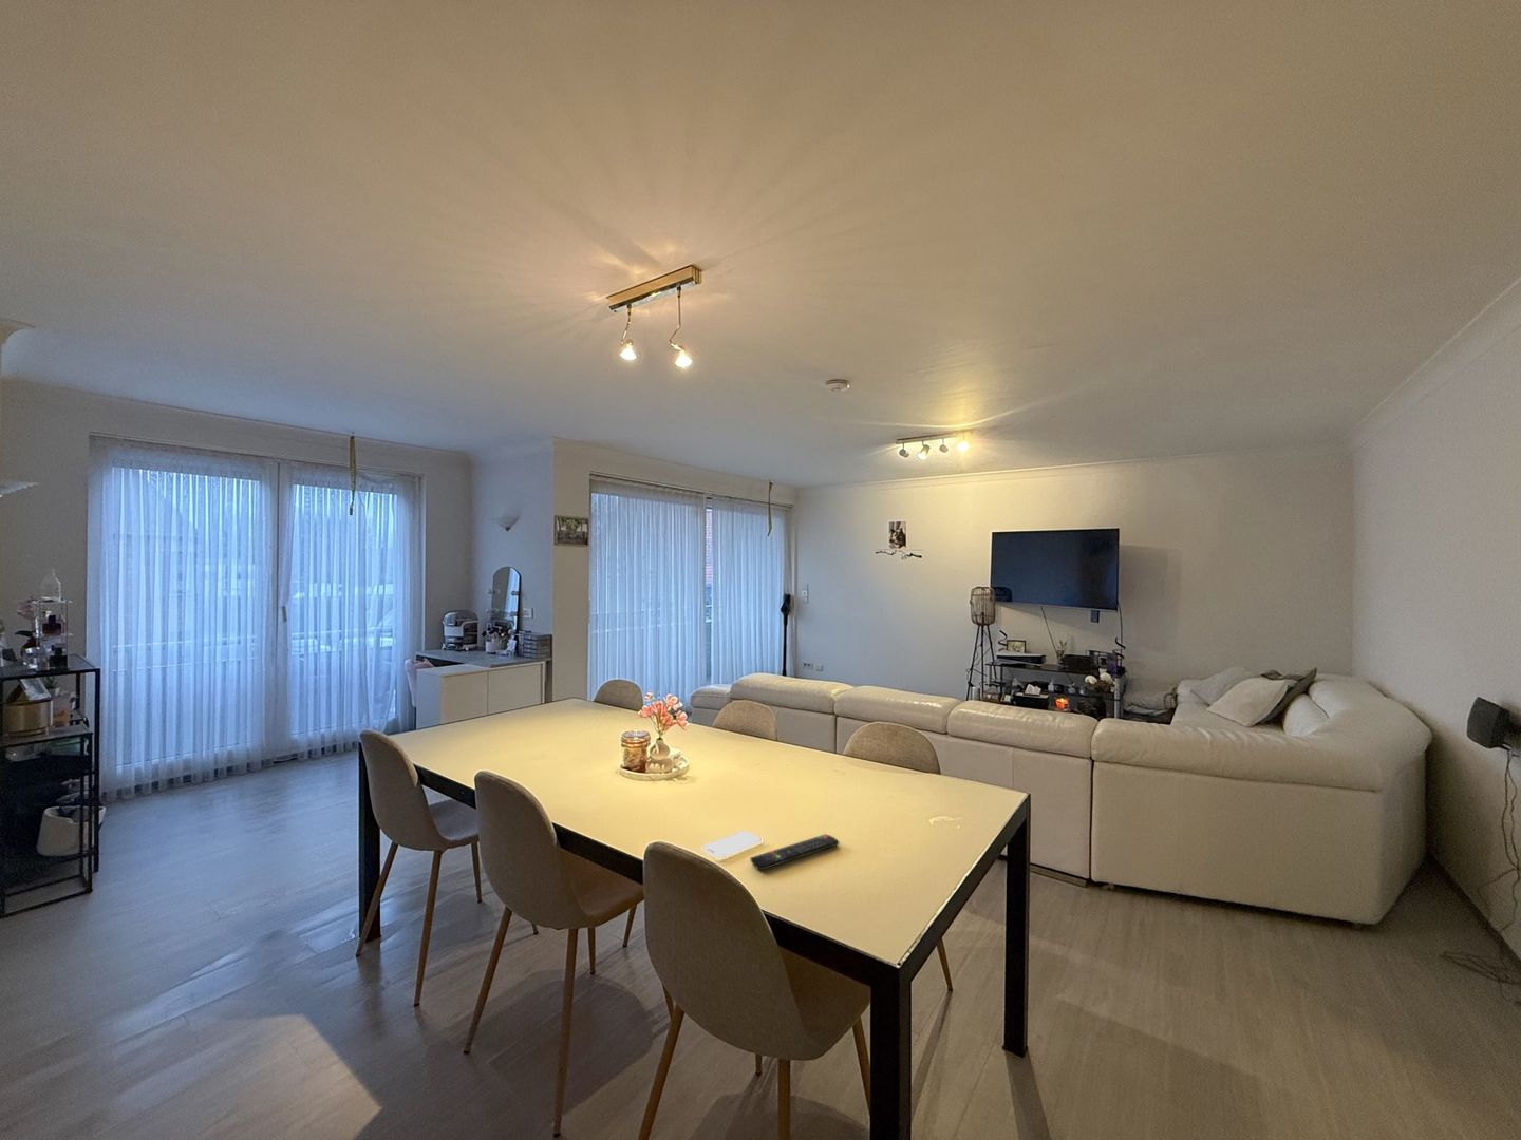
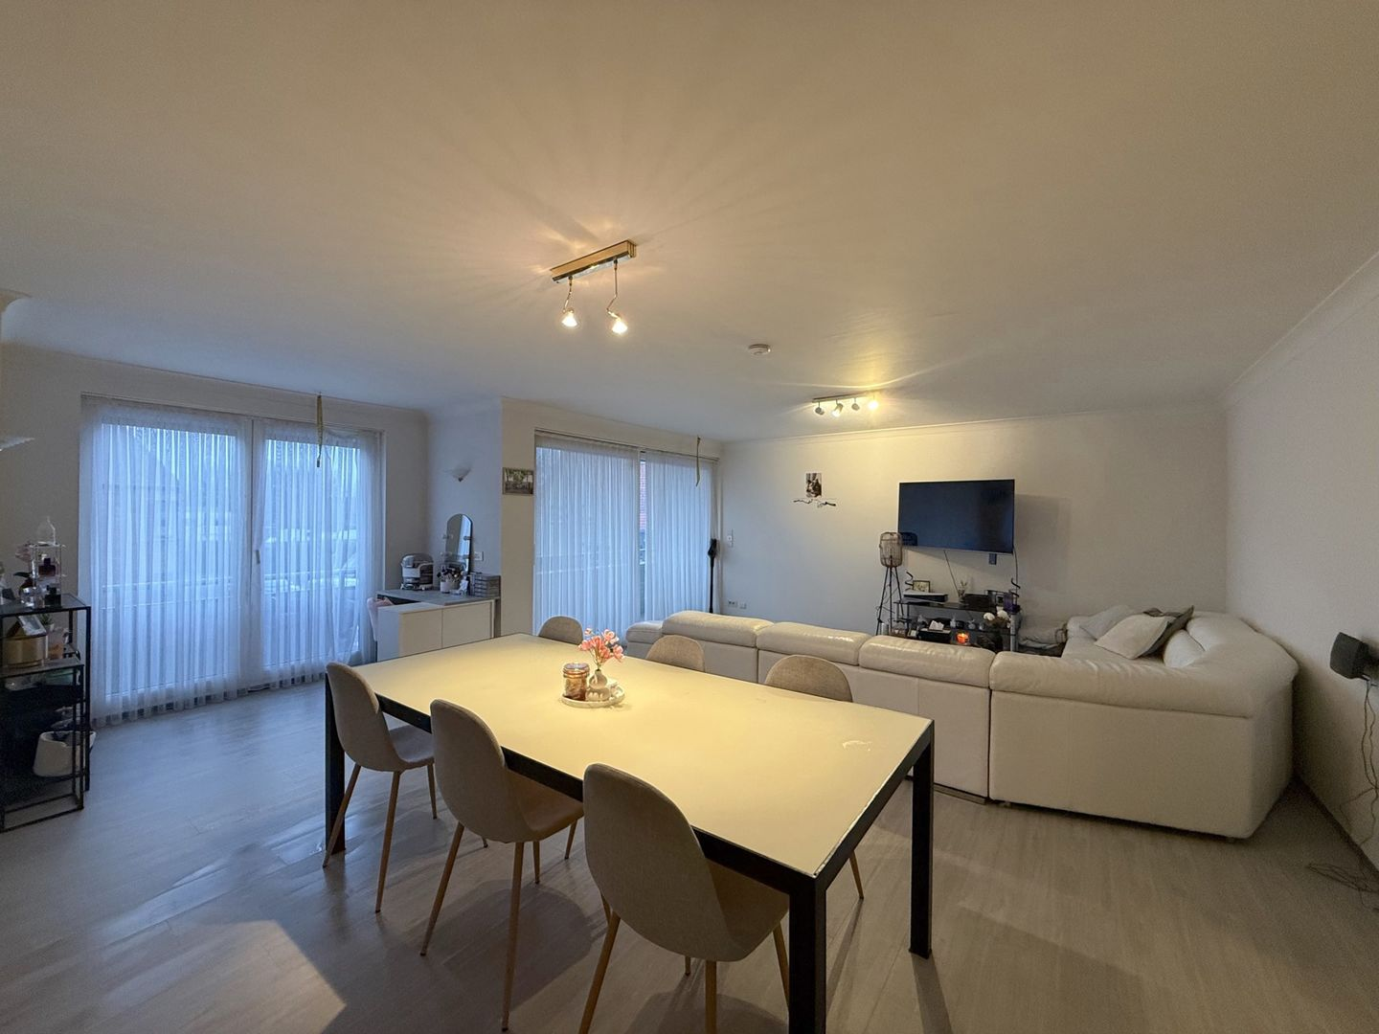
- remote control (796, 851)
- smartphone (732, 843)
